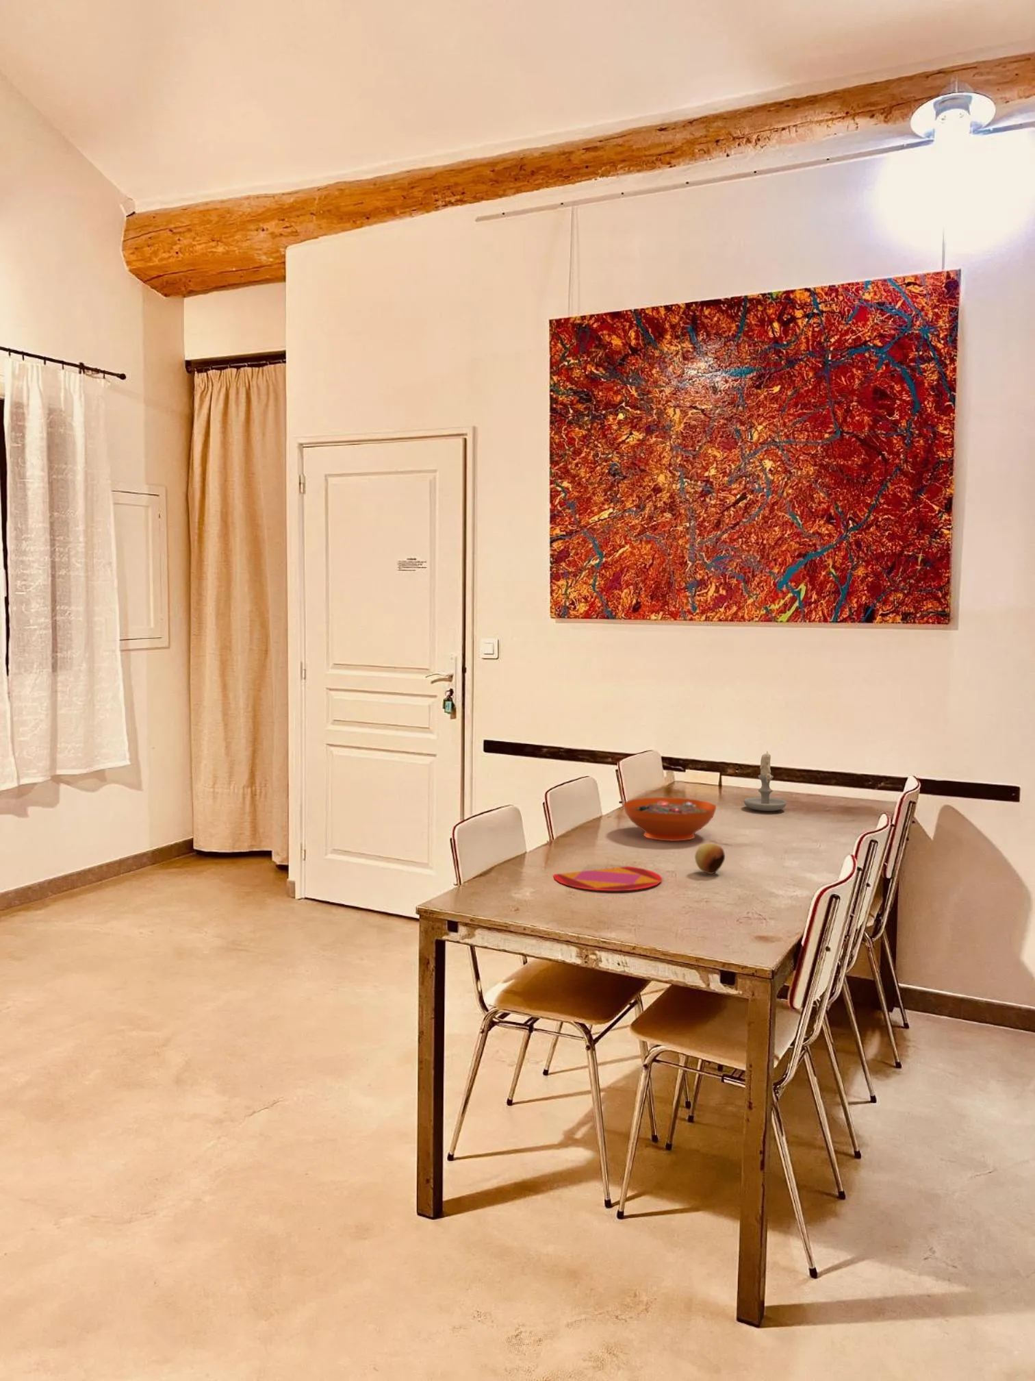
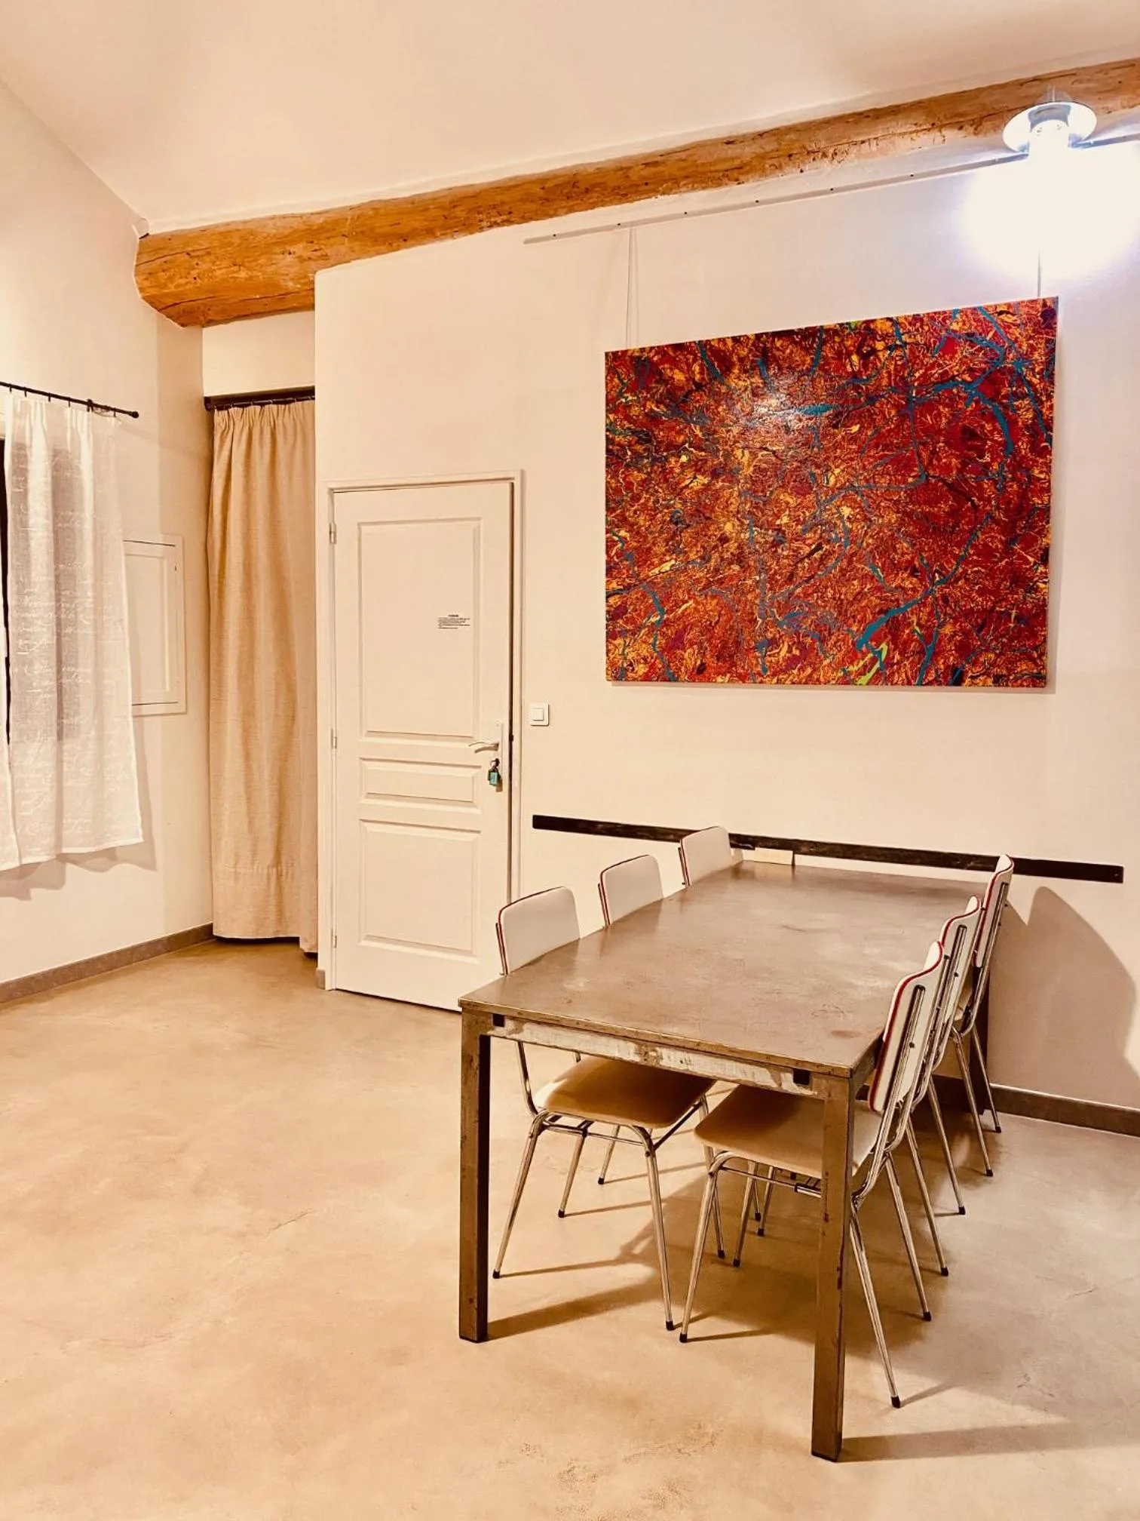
- plate (607, 876)
- candle (765, 781)
- fruit (709, 858)
- decorative bowl (669, 820)
